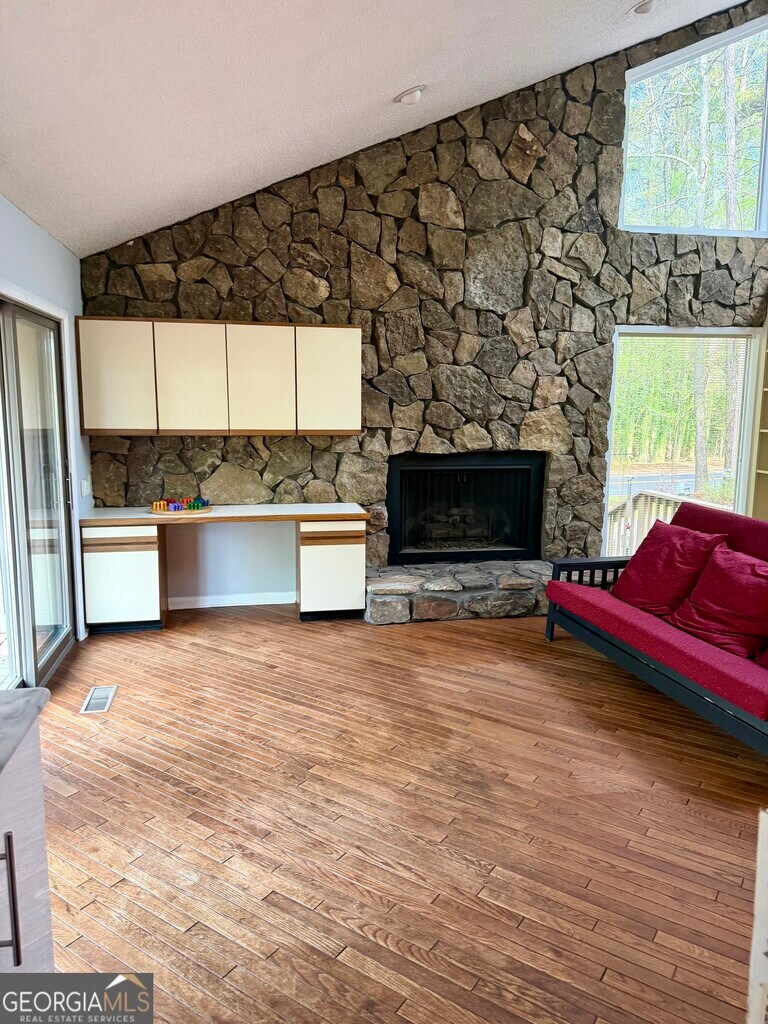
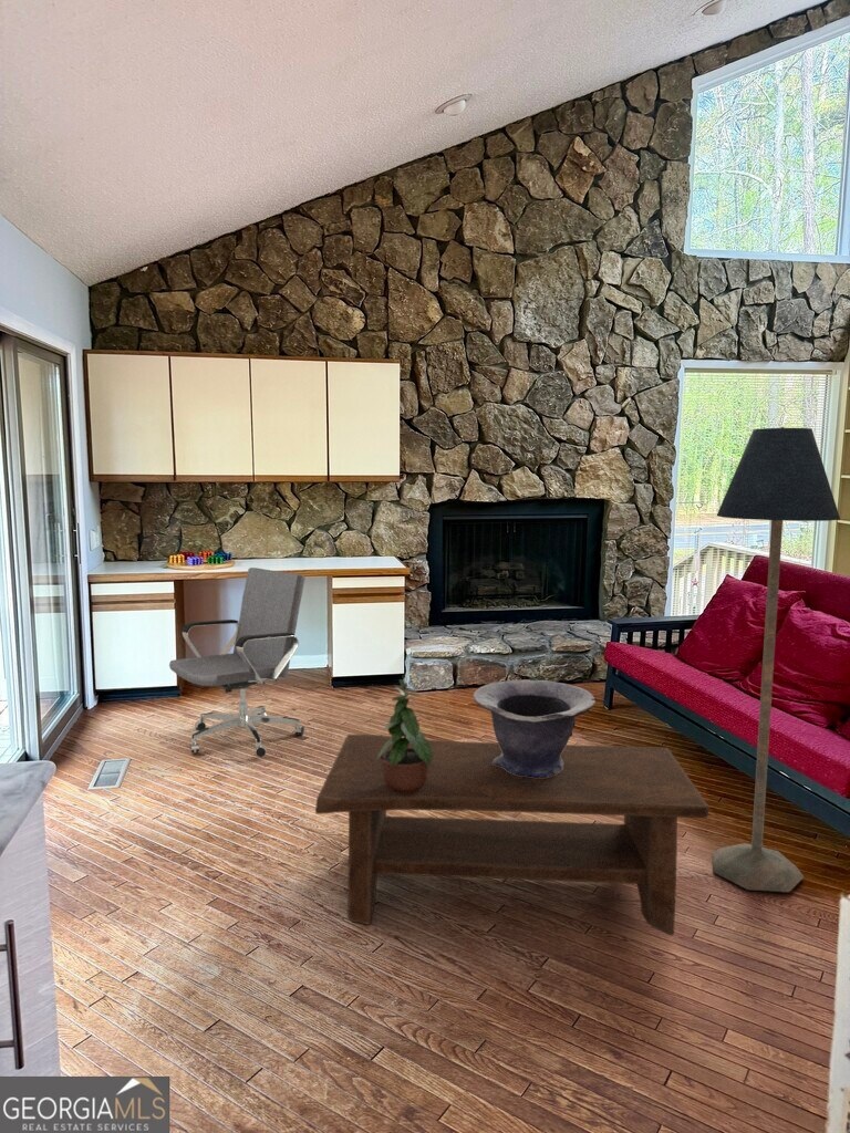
+ decorative bowl (533, 729)
+ coffee table (506, 829)
+ office chair (239, 657)
+ floor lamp (767, 656)
+ potted plant (405, 731)
